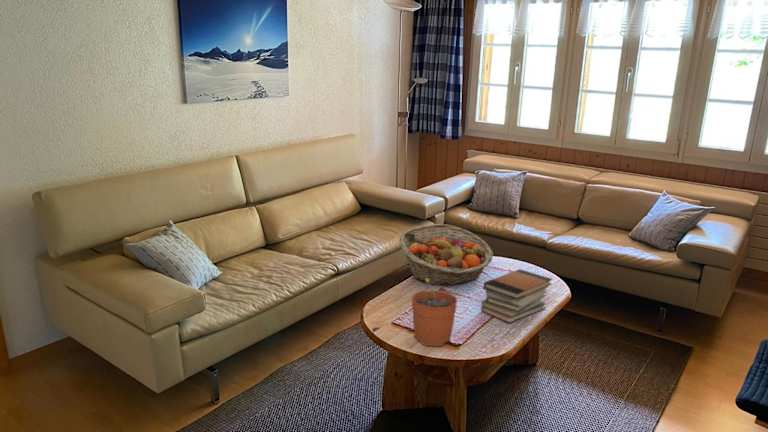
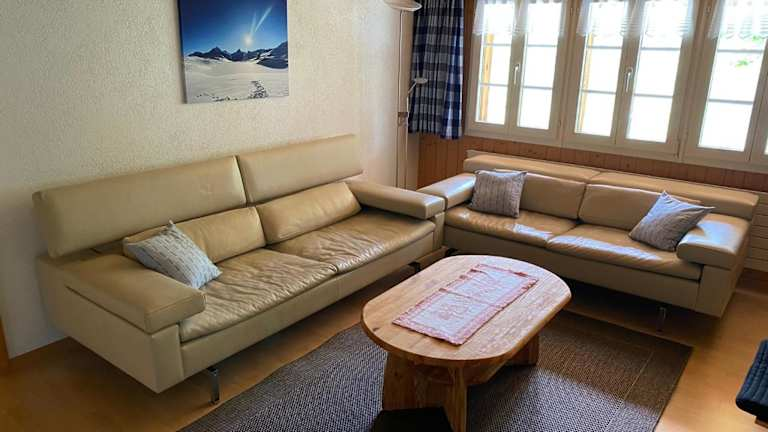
- fruit basket (445, 253)
- book stack (516, 295)
- plant pot (433, 308)
